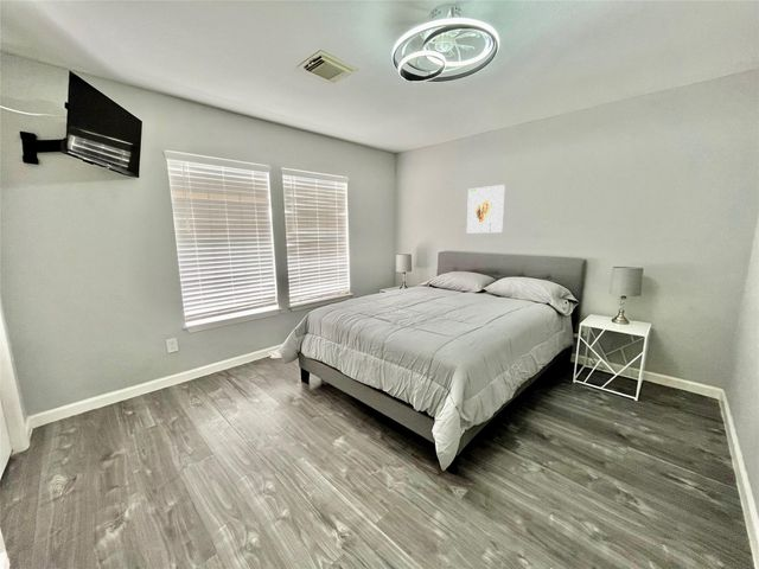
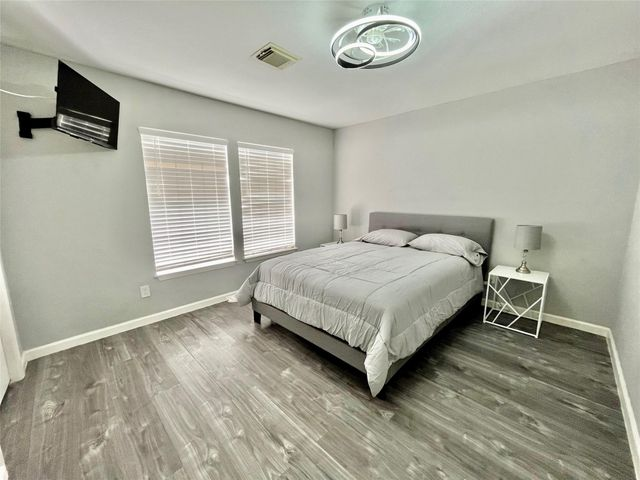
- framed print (484, 210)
